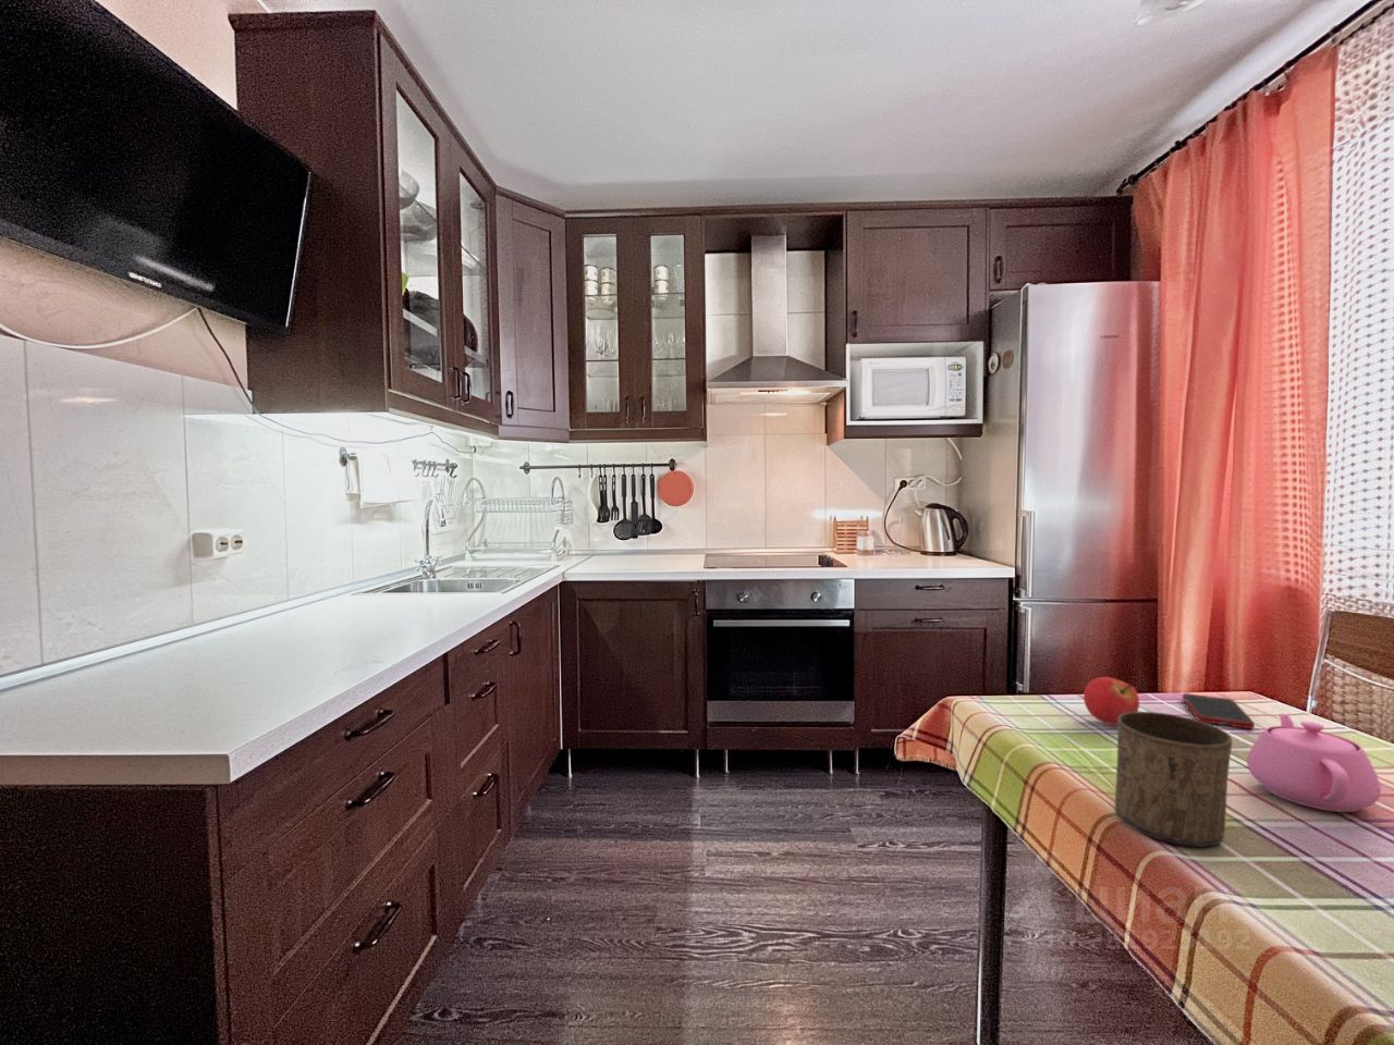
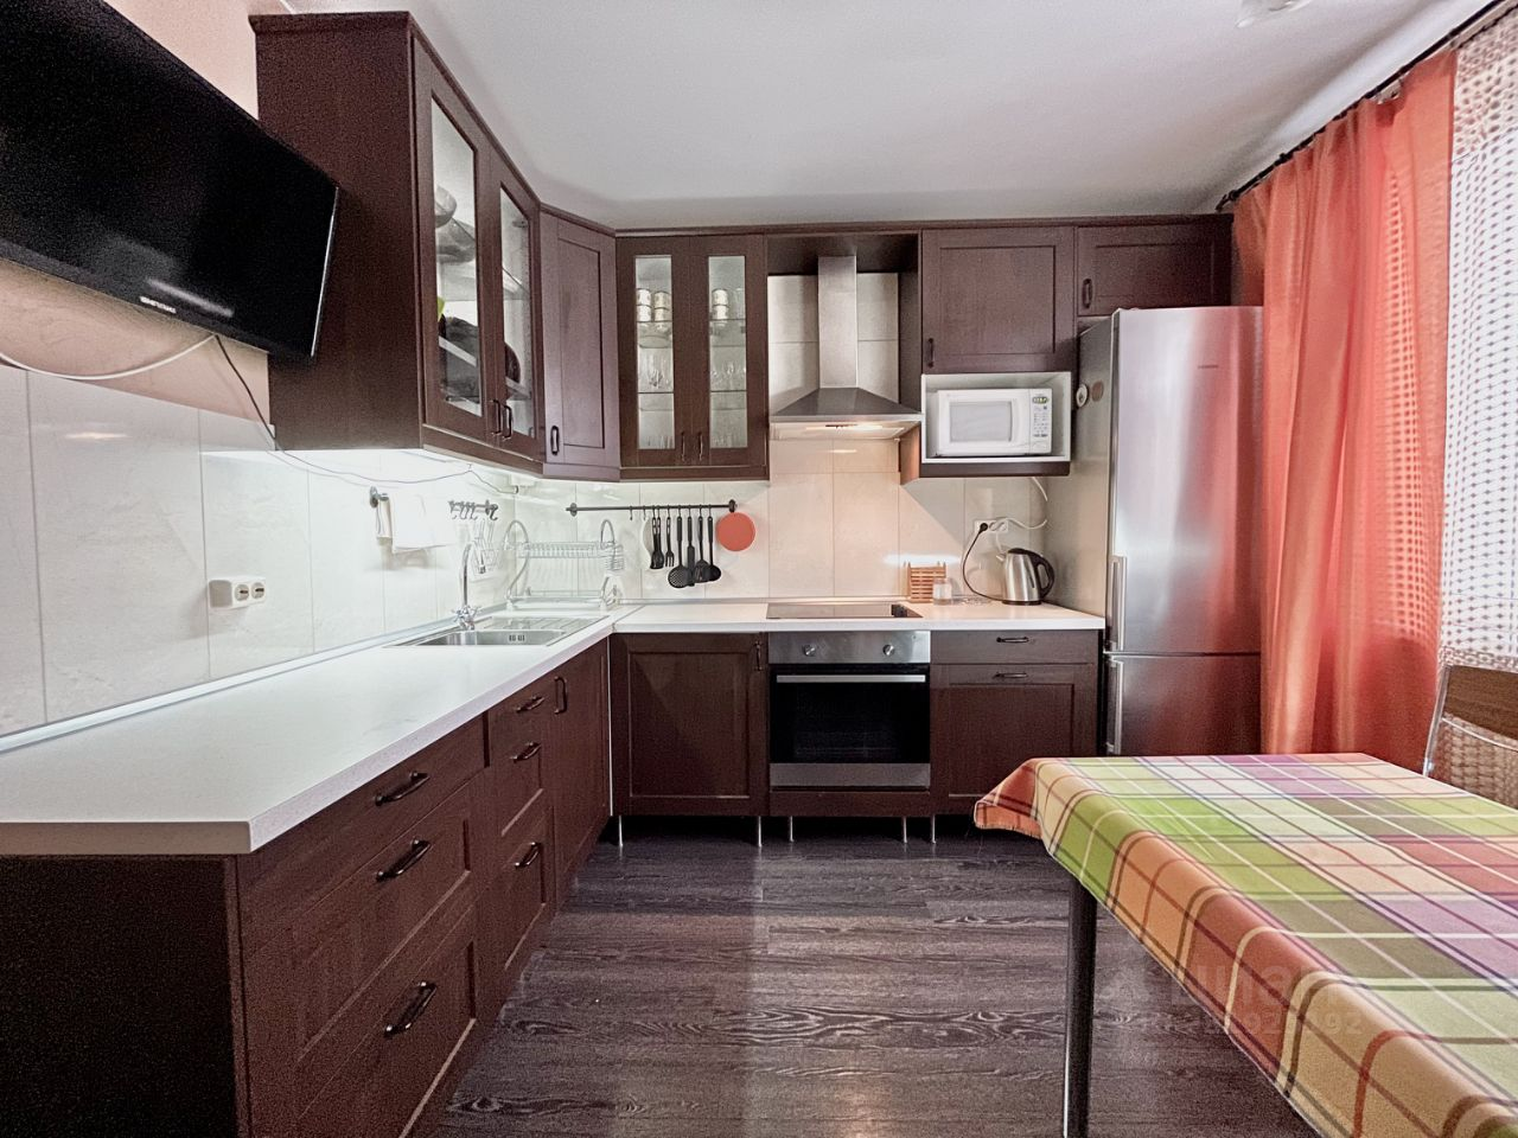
- teapot (1308, 757)
- cup (1170, 776)
- fruit (1111, 700)
- cell phone (1215, 710)
